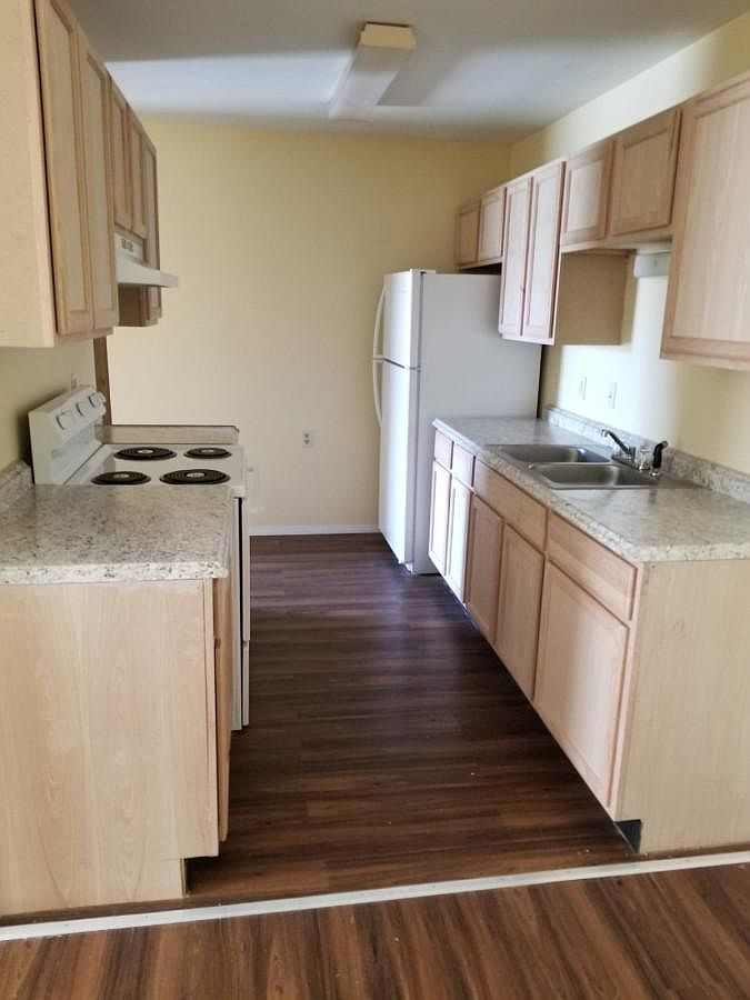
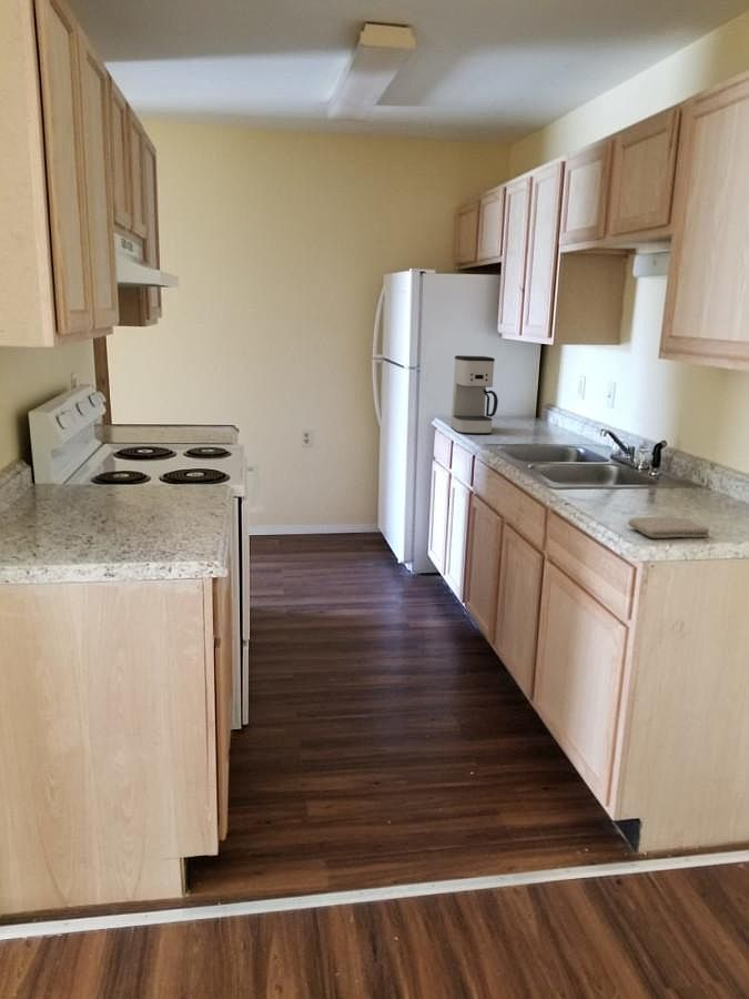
+ washcloth (669, 526)
+ coffee maker (476, 394)
